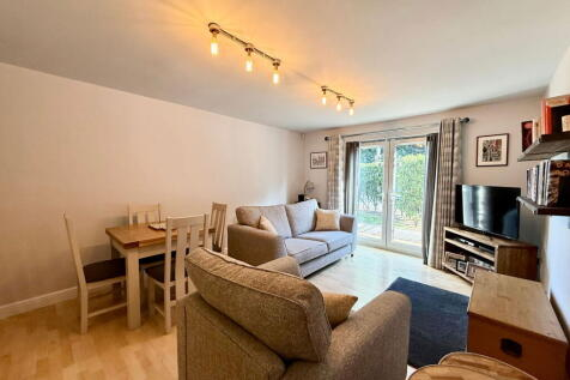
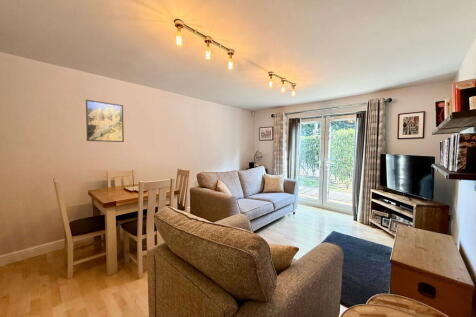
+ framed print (105, 122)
